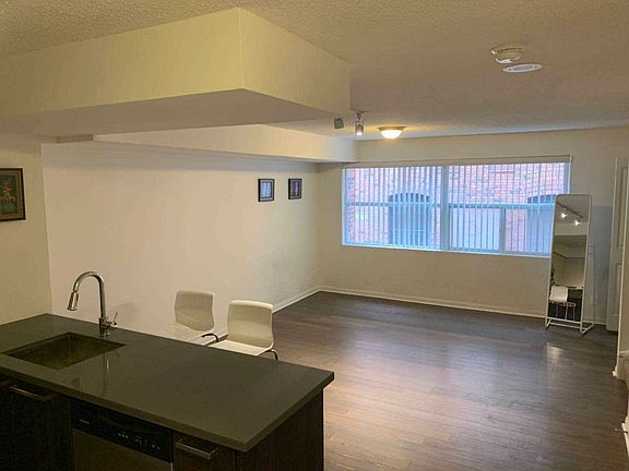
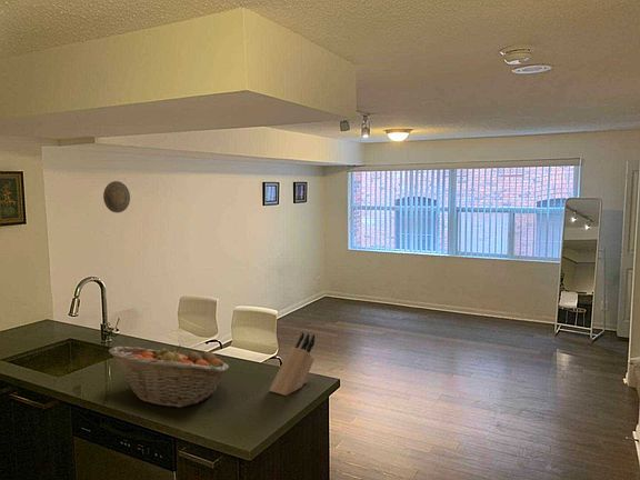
+ decorative plate (118, 197)
+ knife block (294, 361)
+ fruit basket (169, 368)
